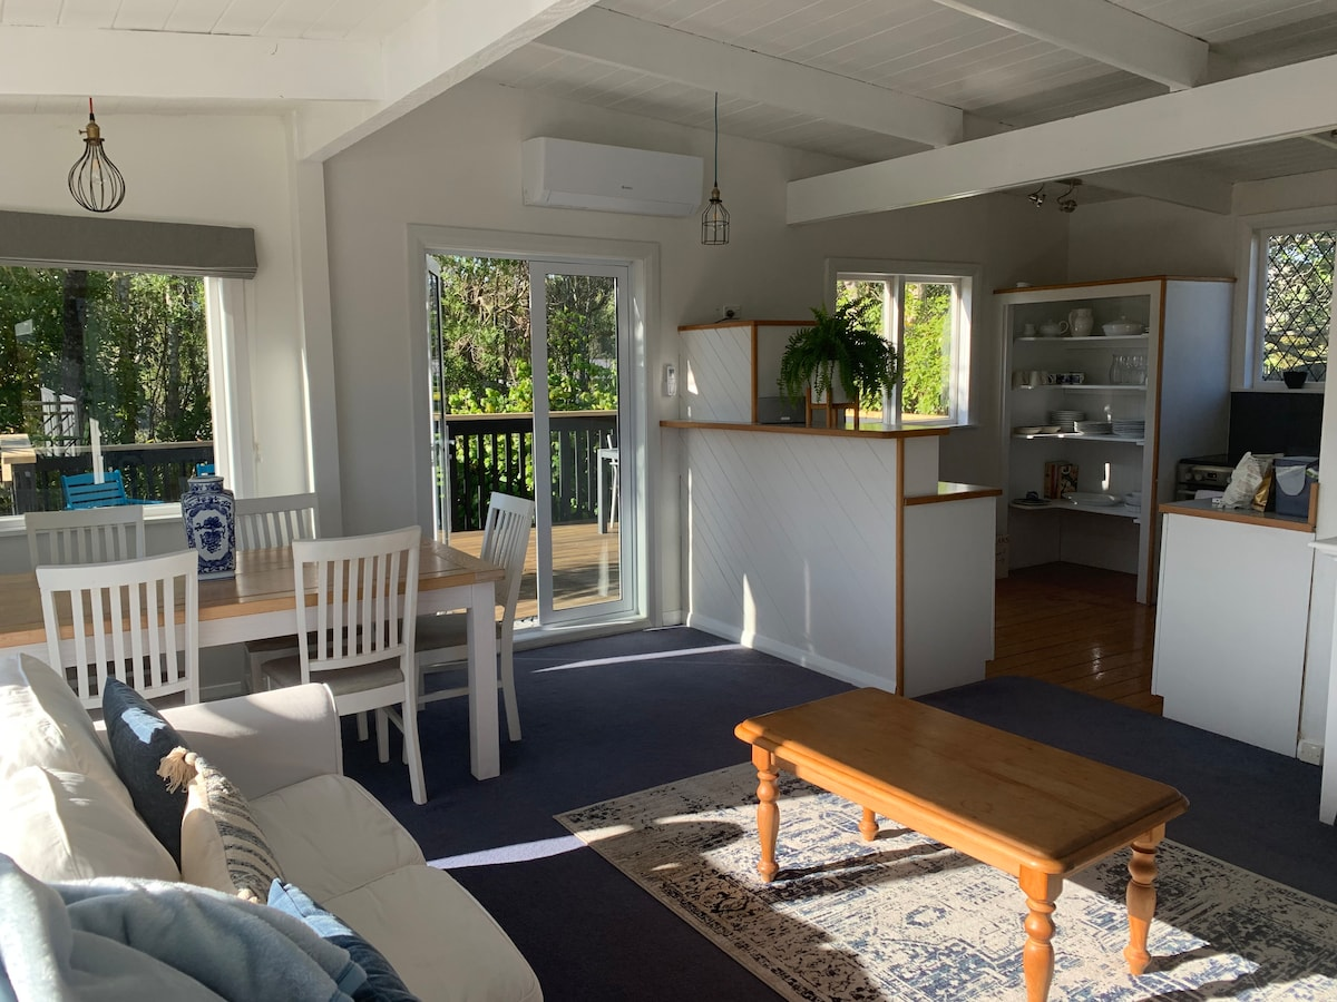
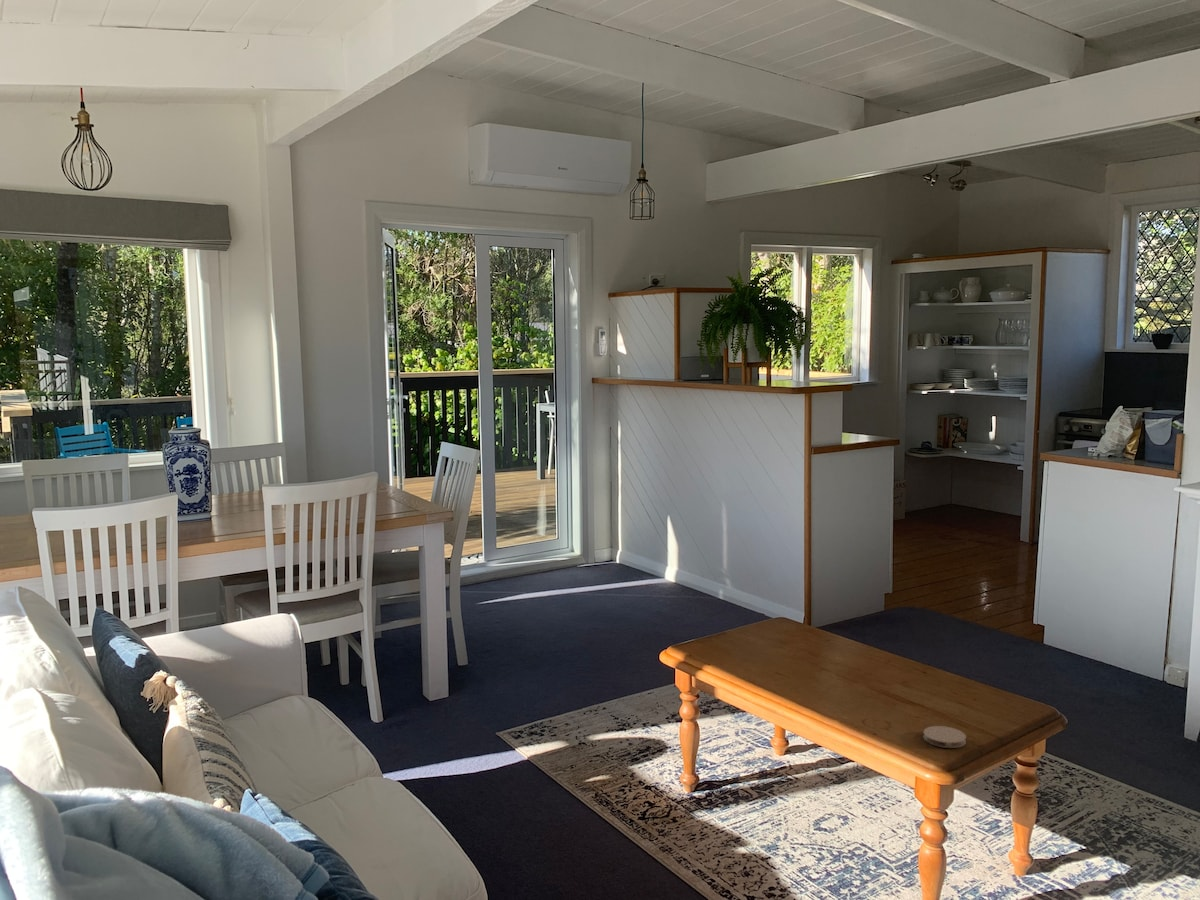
+ coaster (944, 736)
